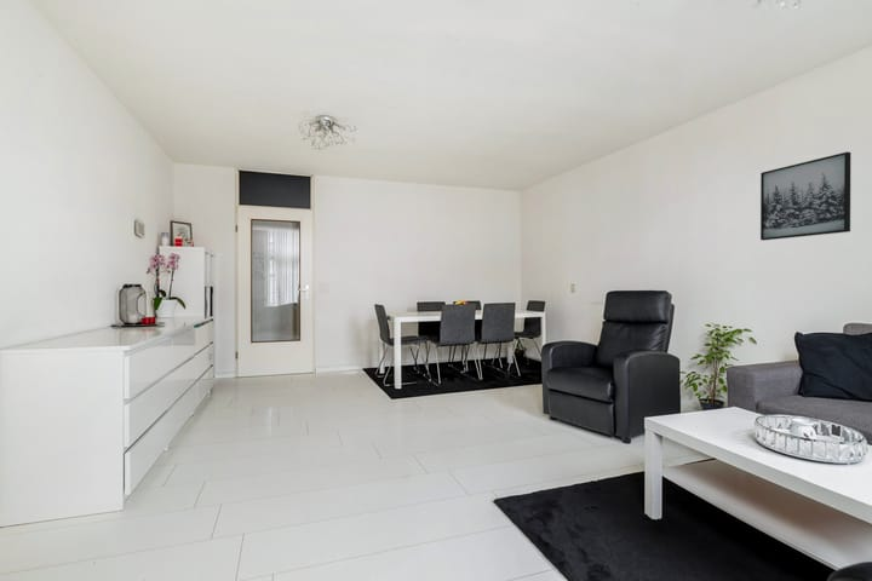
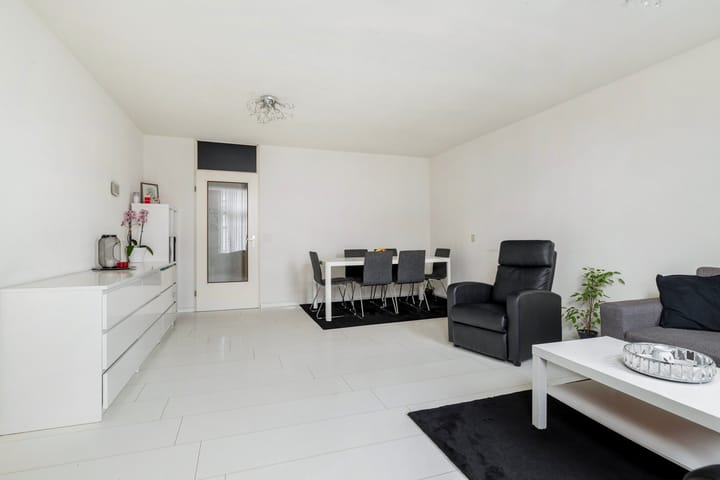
- wall art (802, 200)
